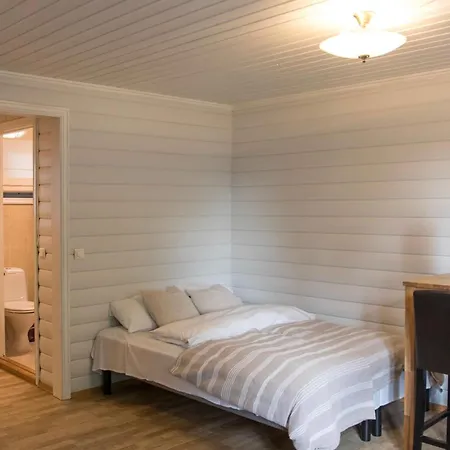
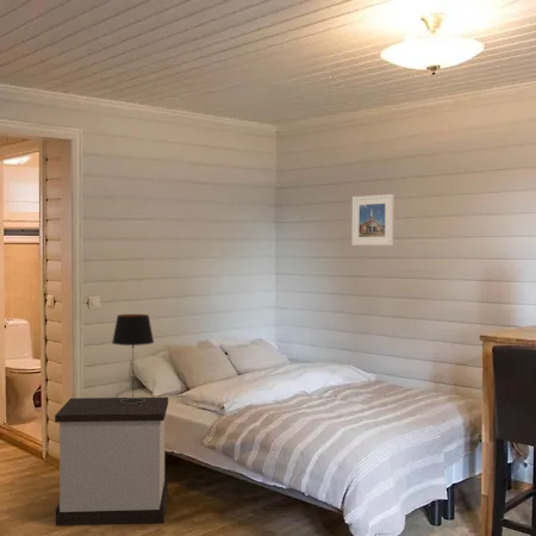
+ nightstand (114, 457)
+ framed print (372, 220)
+ table lamp (132, 357)
